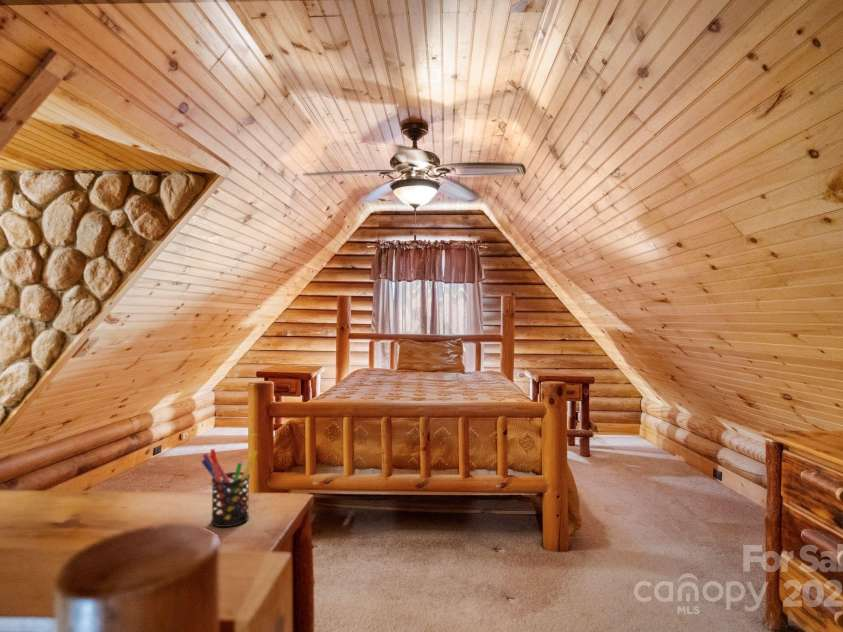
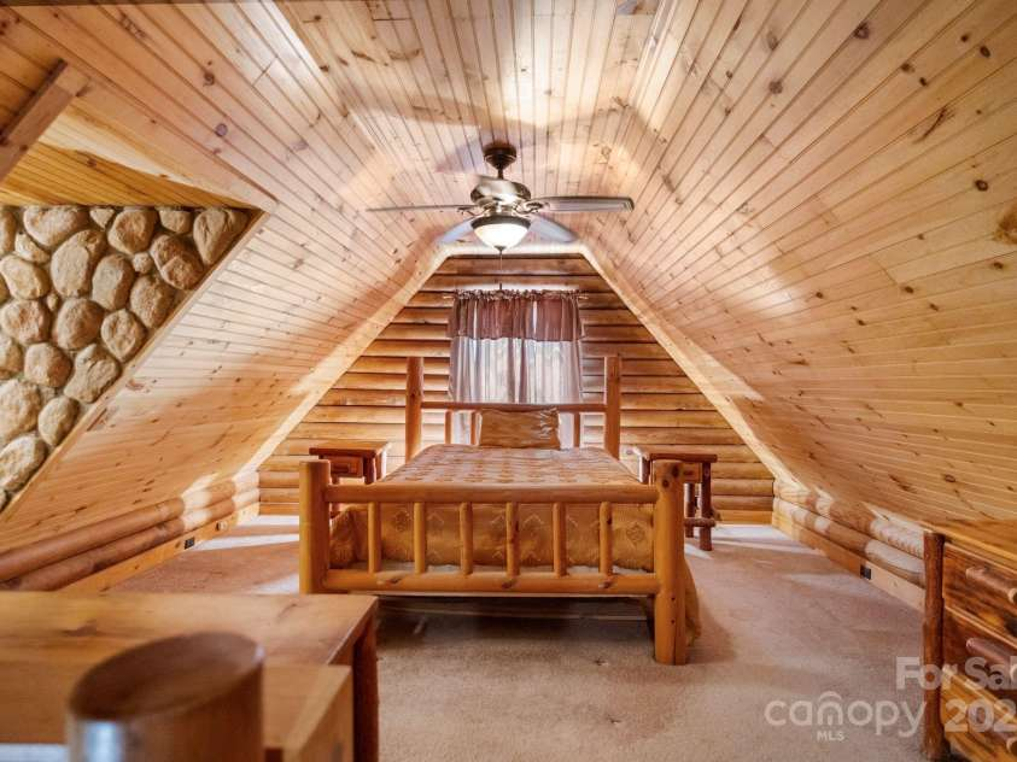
- pen holder (230, 484)
